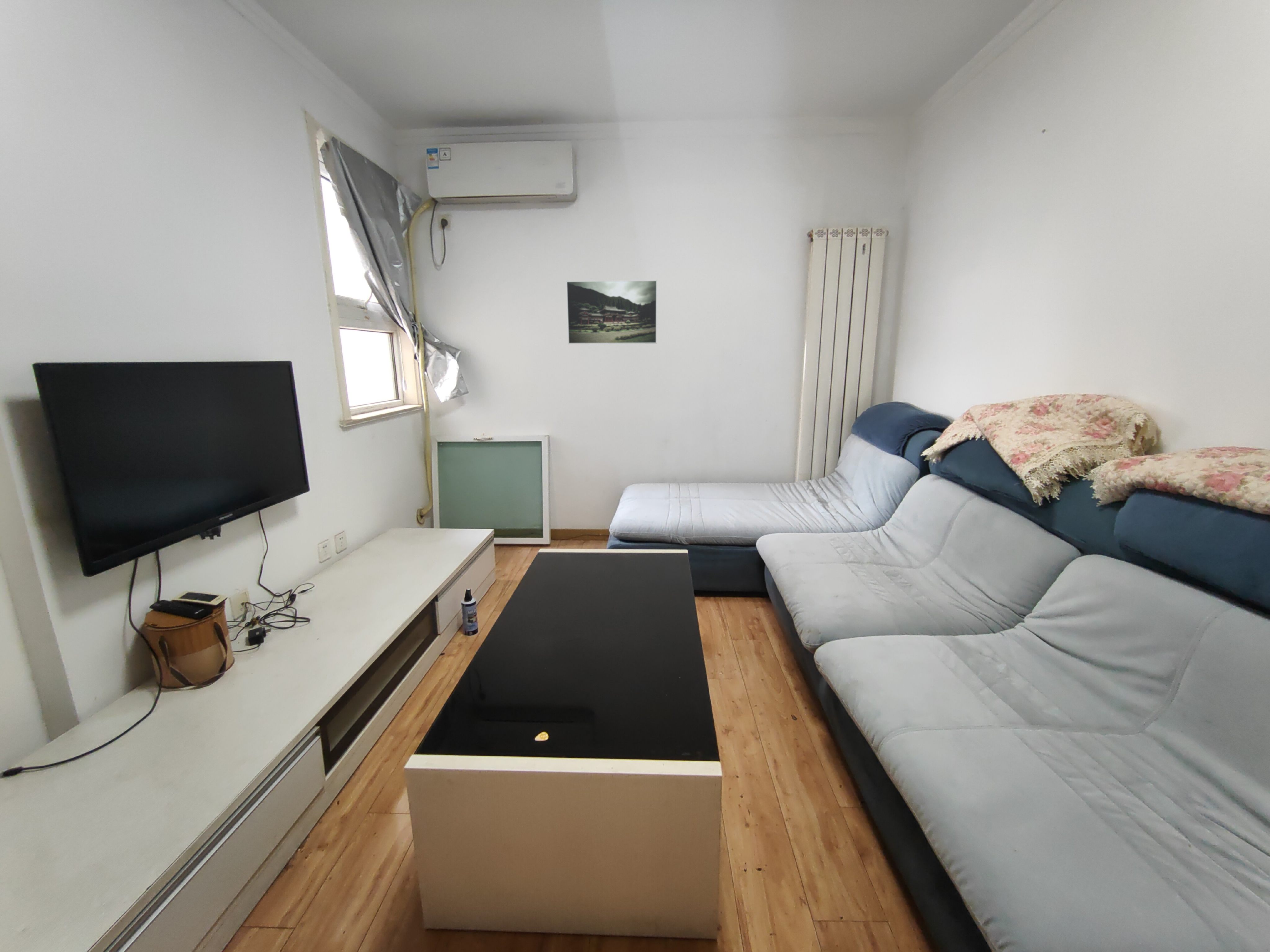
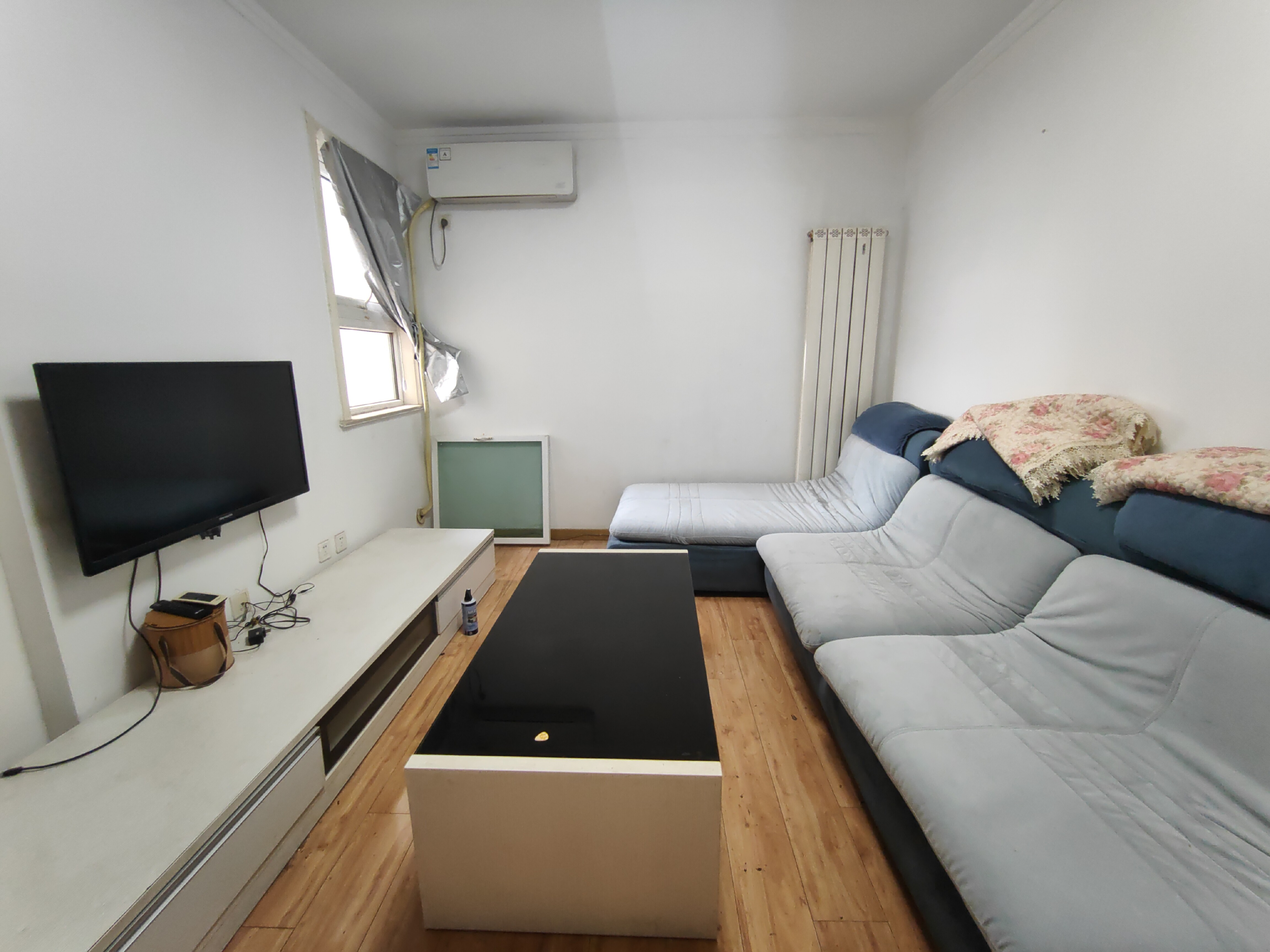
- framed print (612, 313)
